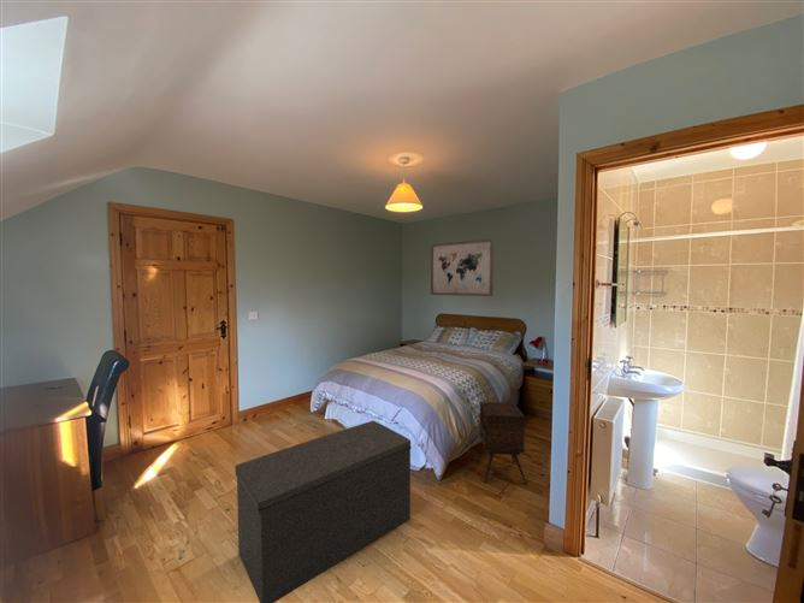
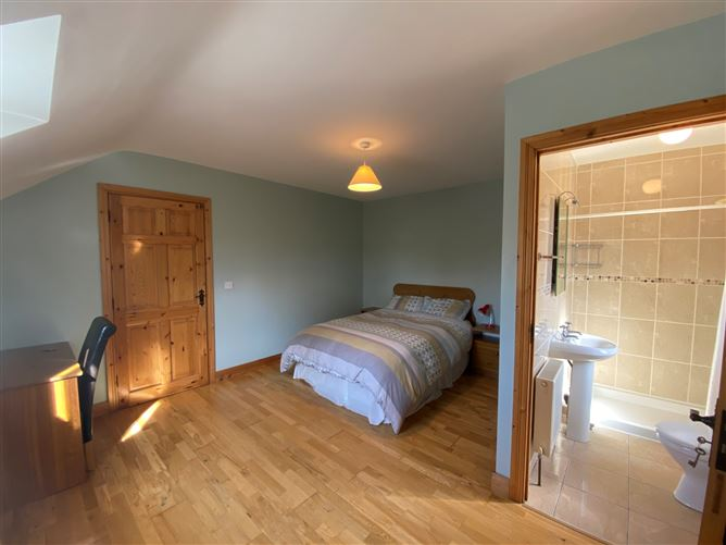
- bench (330, 492)
- wall art (460, 268)
- side table (499, 441)
